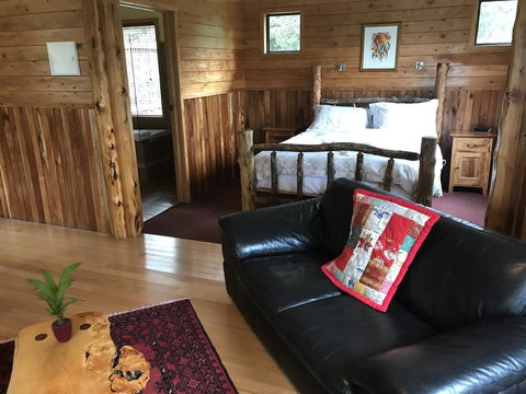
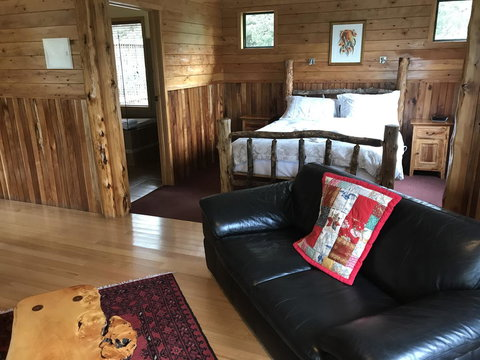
- potted plant (64, 305)
